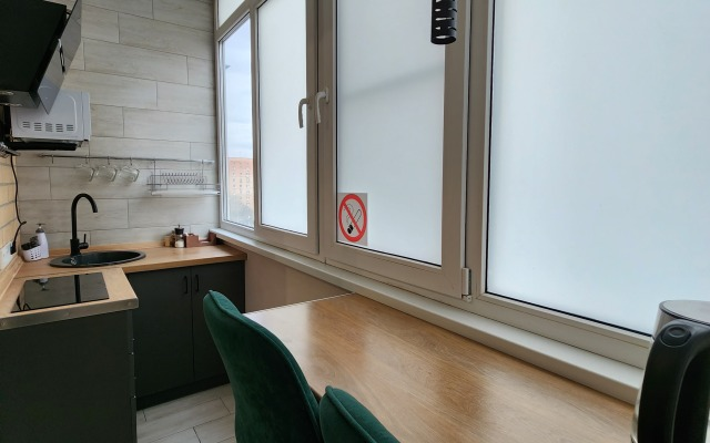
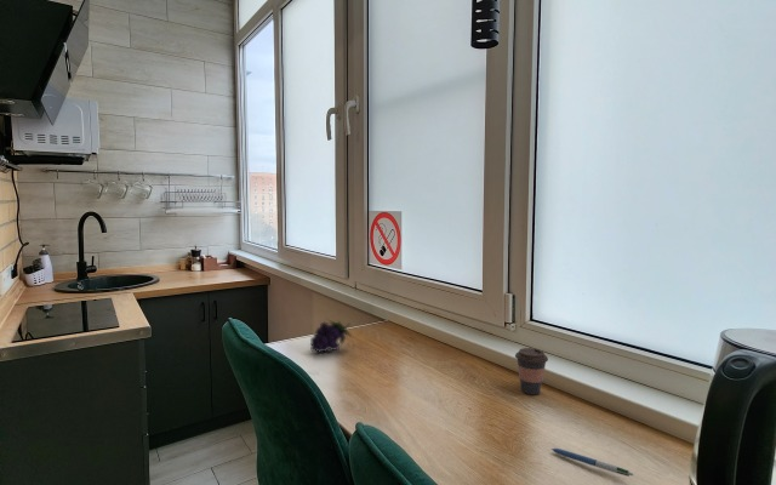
+ pen (589, 460)
+ fruit (331, 333)
+ coffee cup (530, 371)
